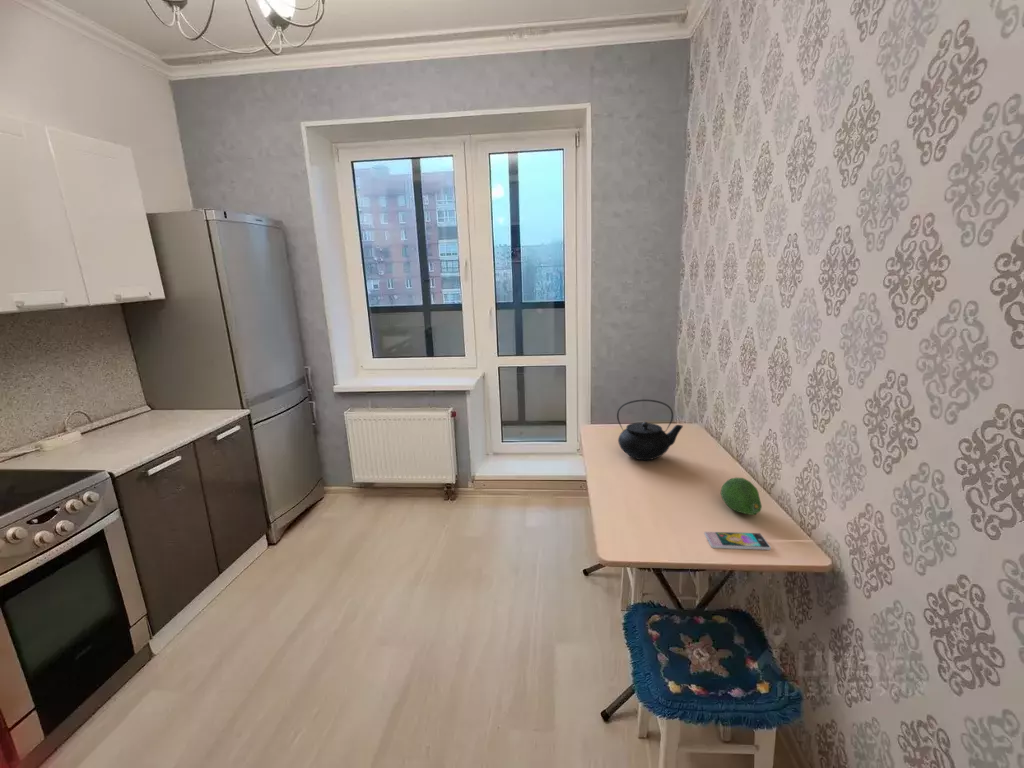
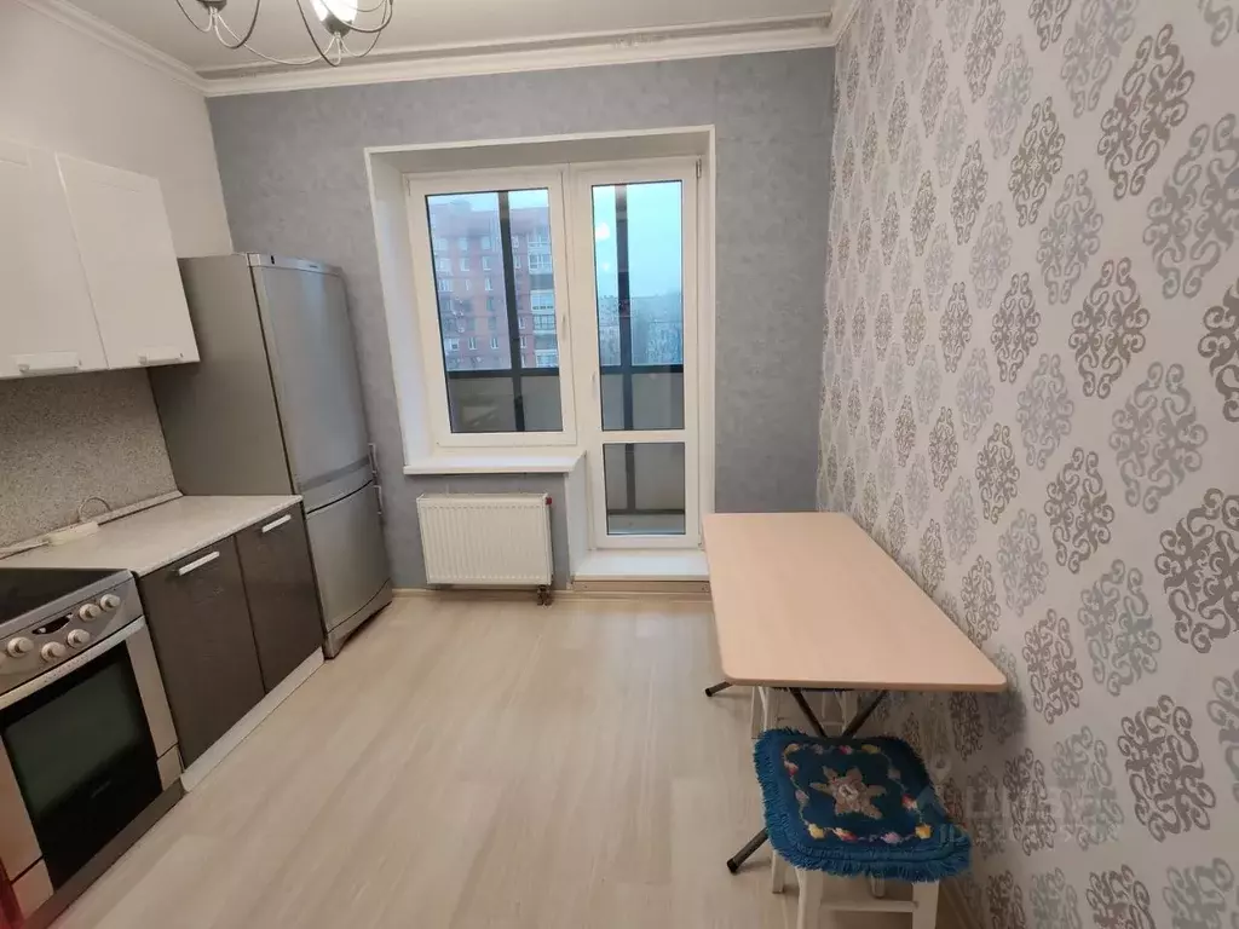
- fruit (741, 496)
- teapot (649, 428)
- smartphone (736, 540)
